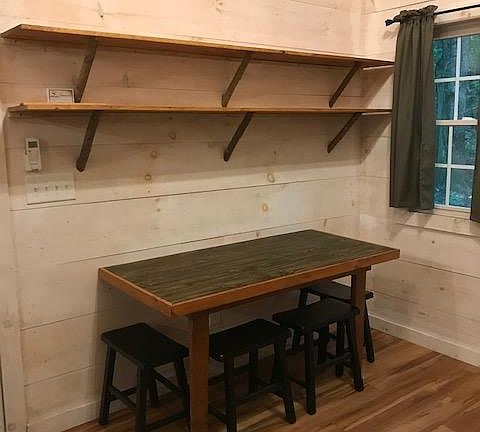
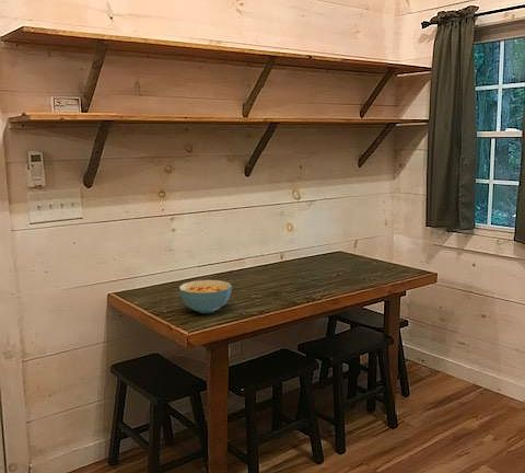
+ cereal bowl (206, 298)
